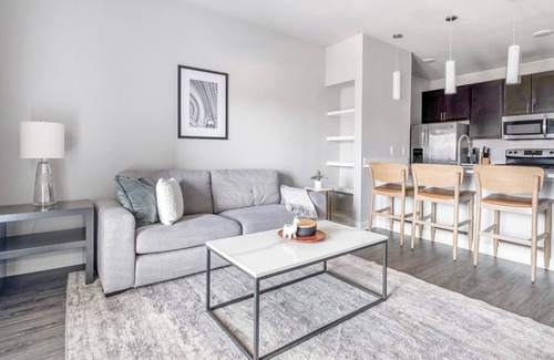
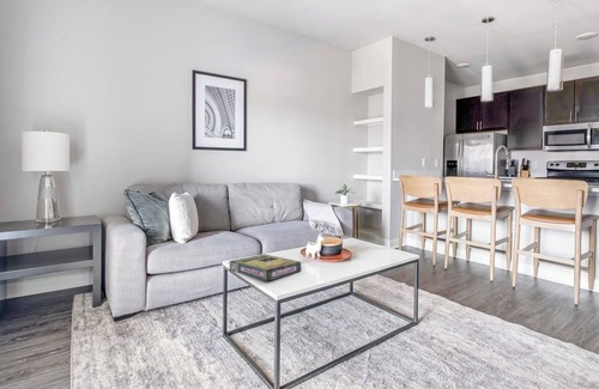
+ video game box (265, 266)
